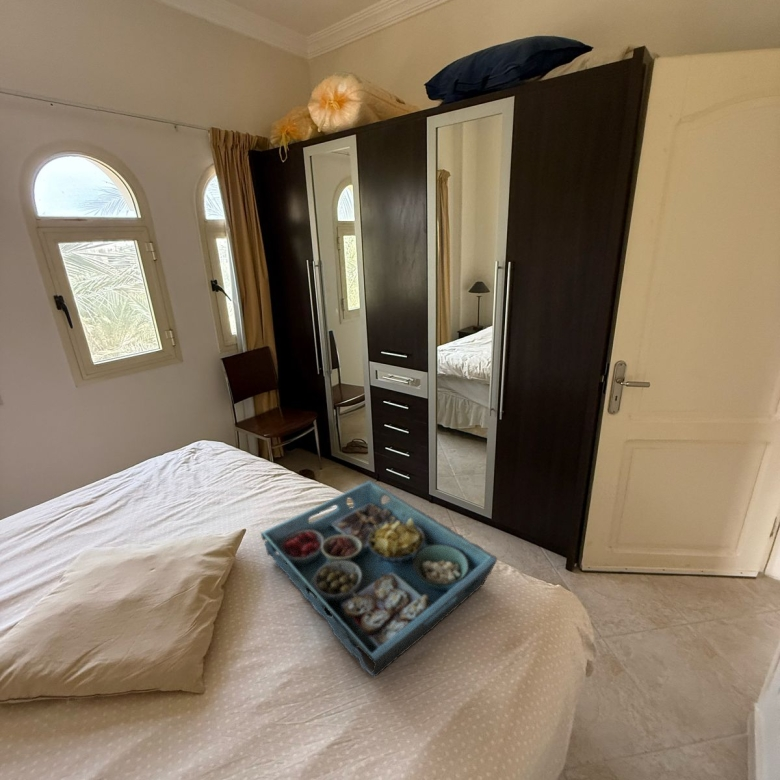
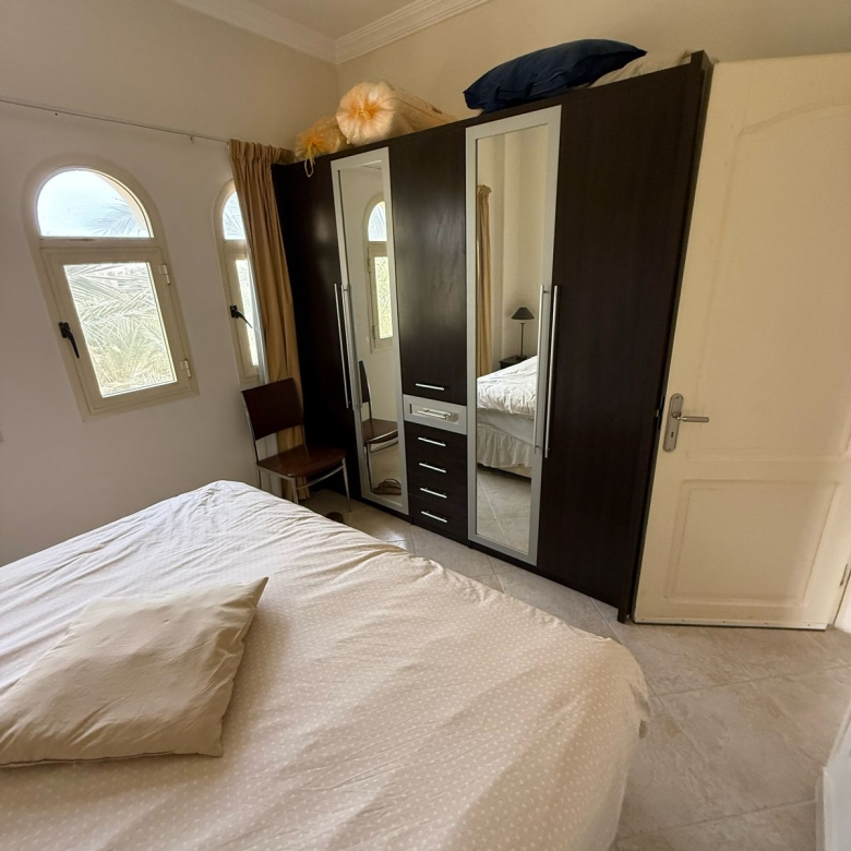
- serving tray (372, 554)
